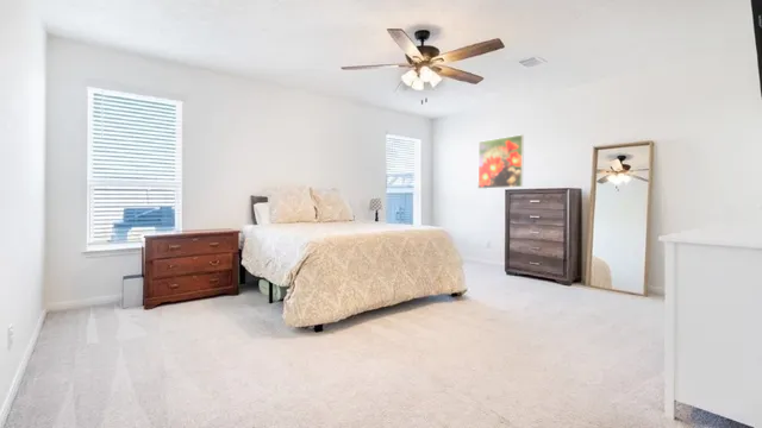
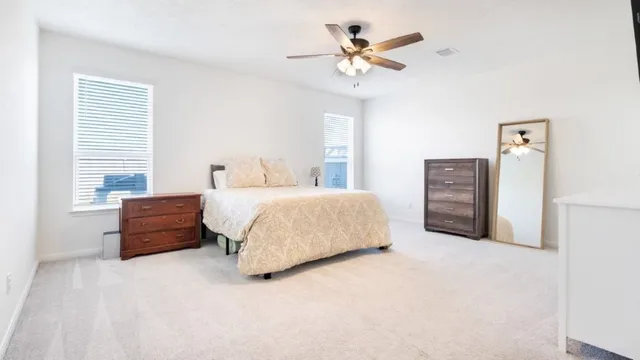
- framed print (499, 163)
